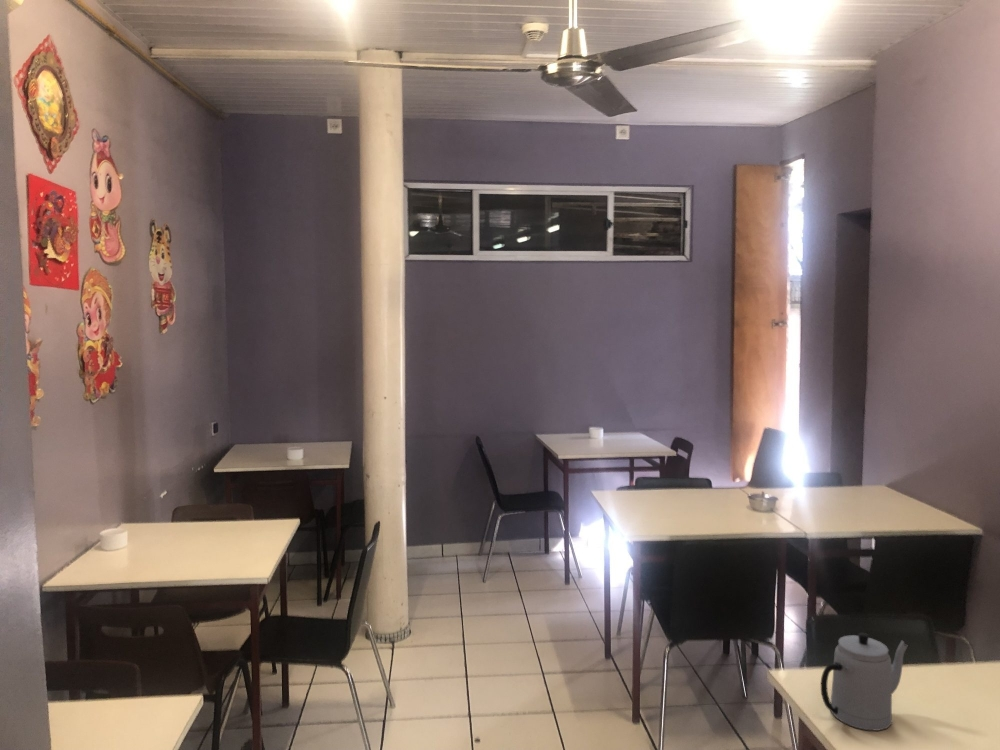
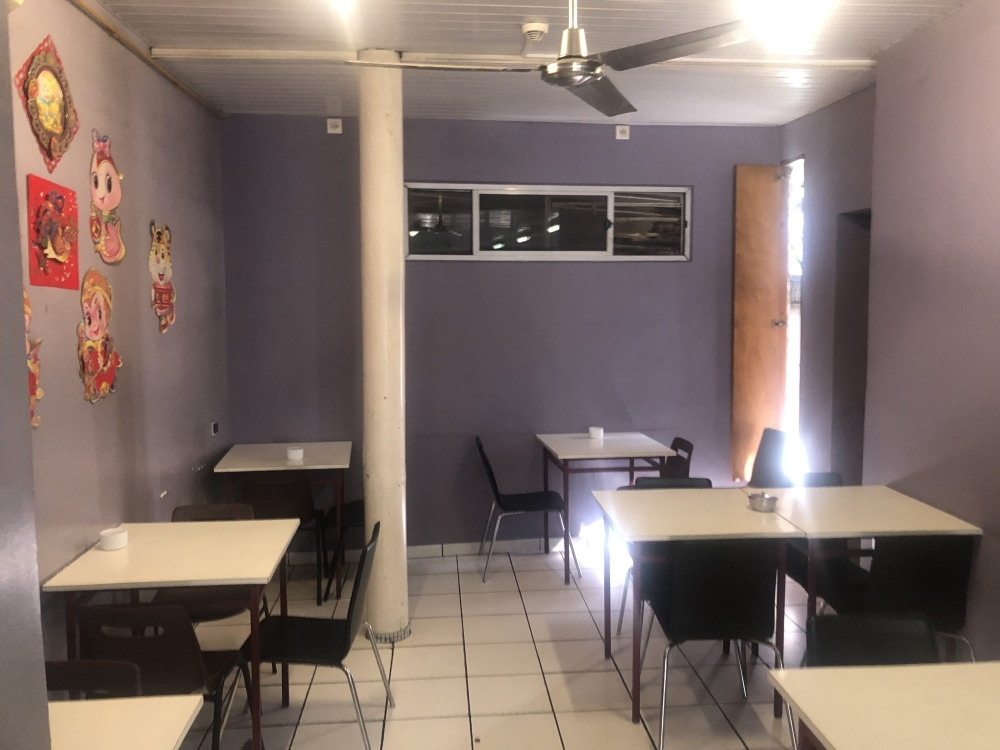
- teapot (865, 673)
